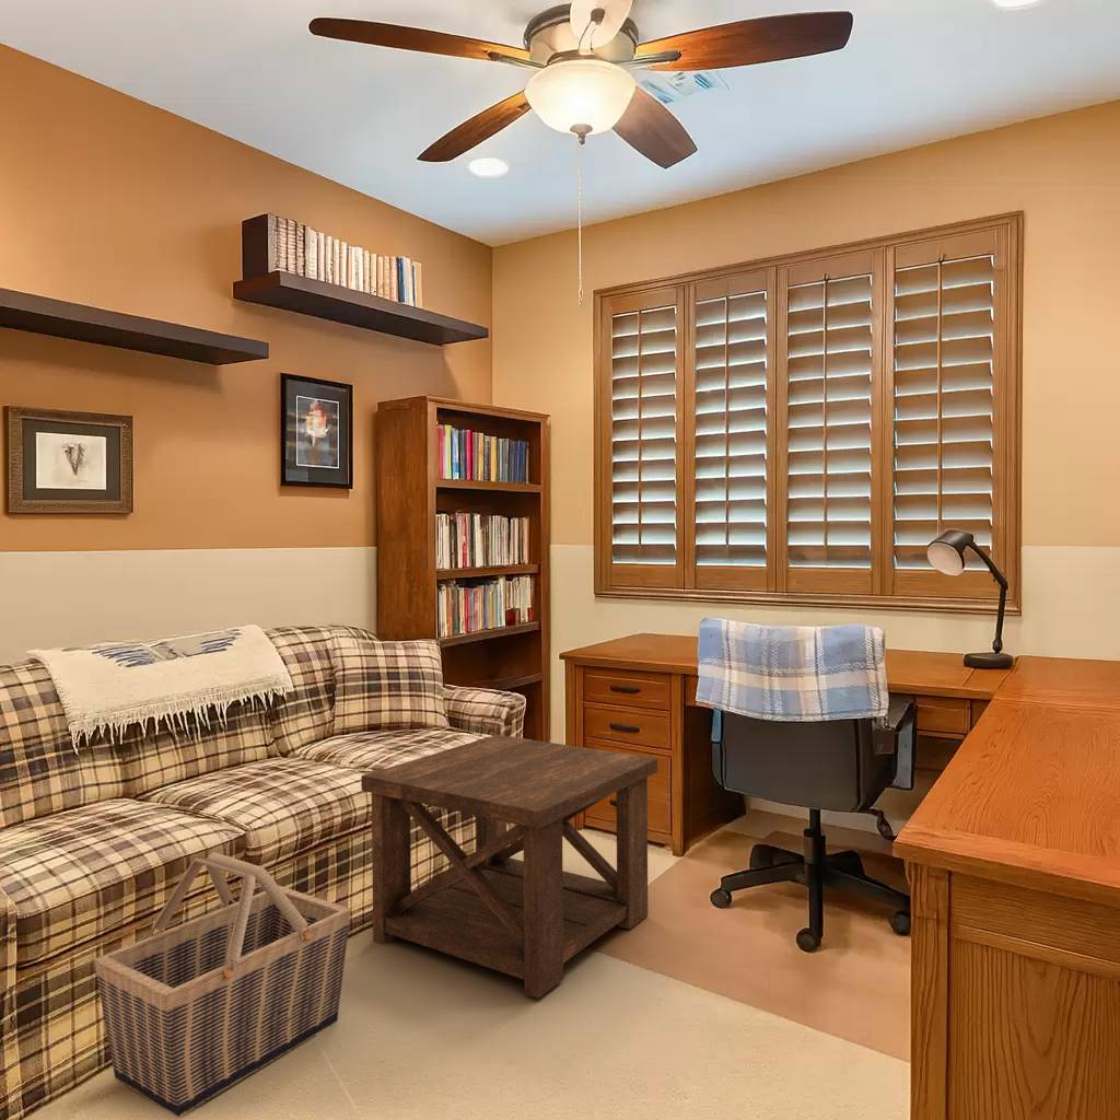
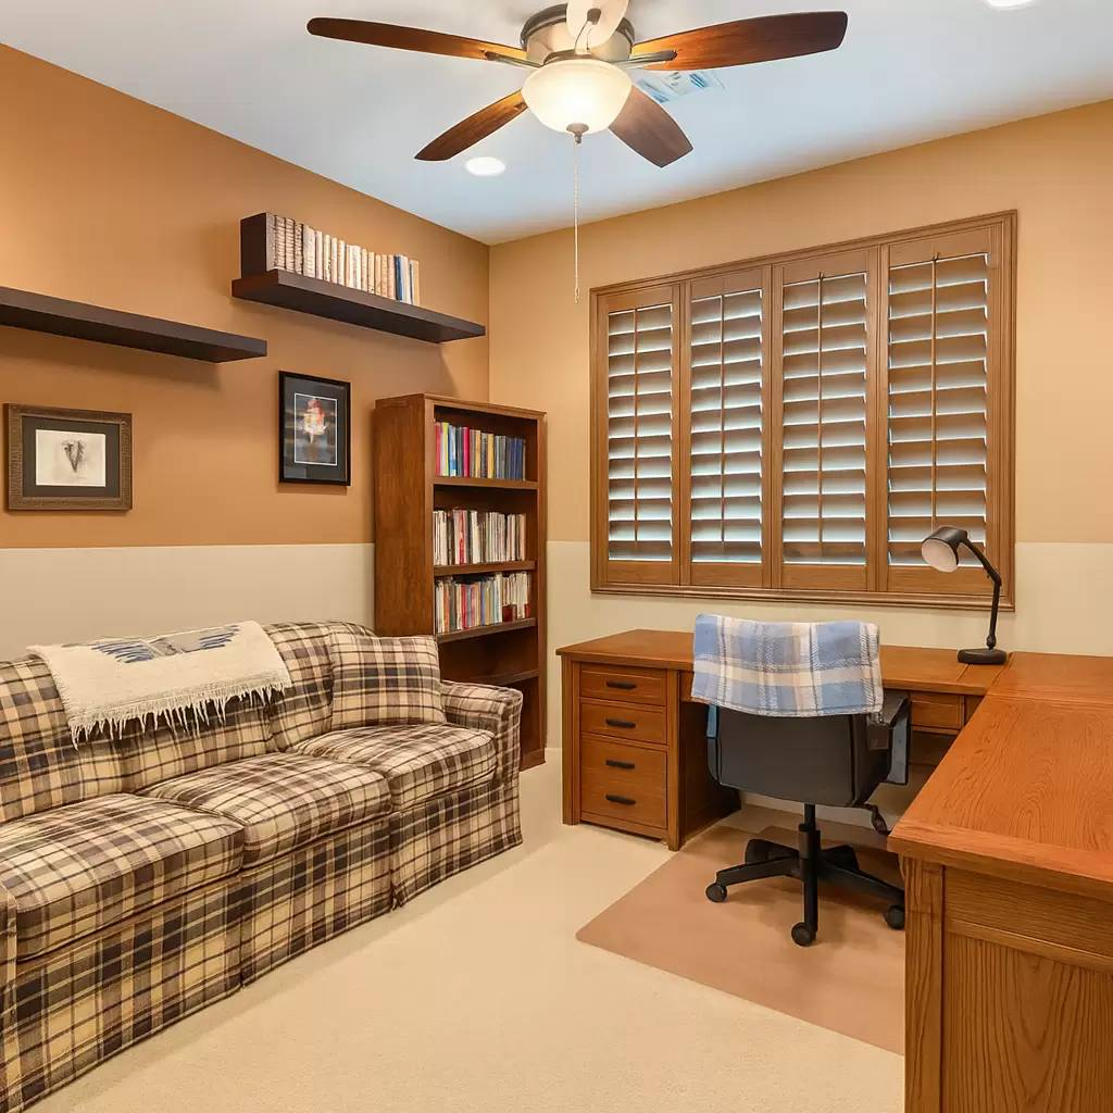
- basket (230, 955)
- side table (514, 847)
